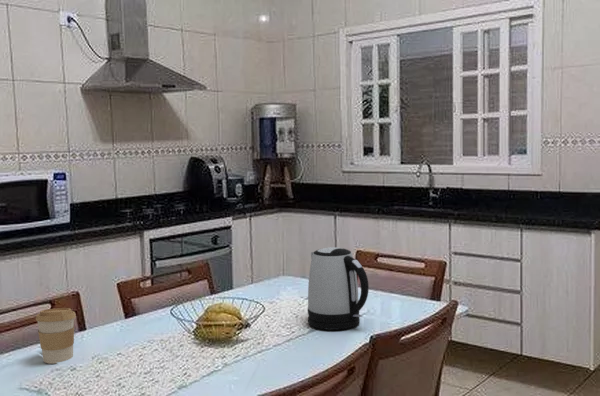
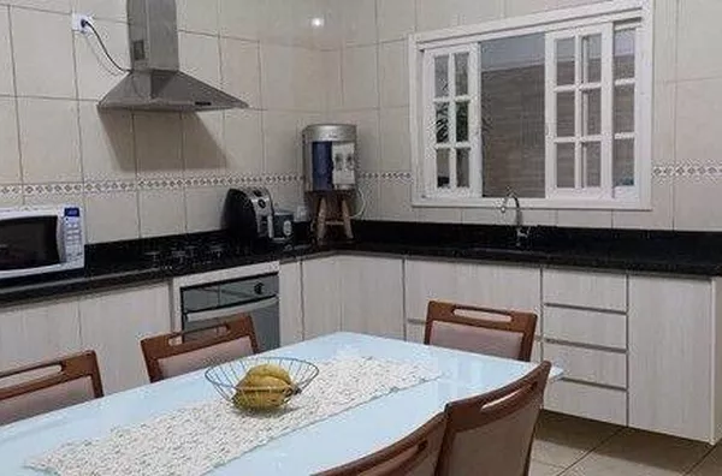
- coffee cup (56, 333)
- kettle (338, 286)
